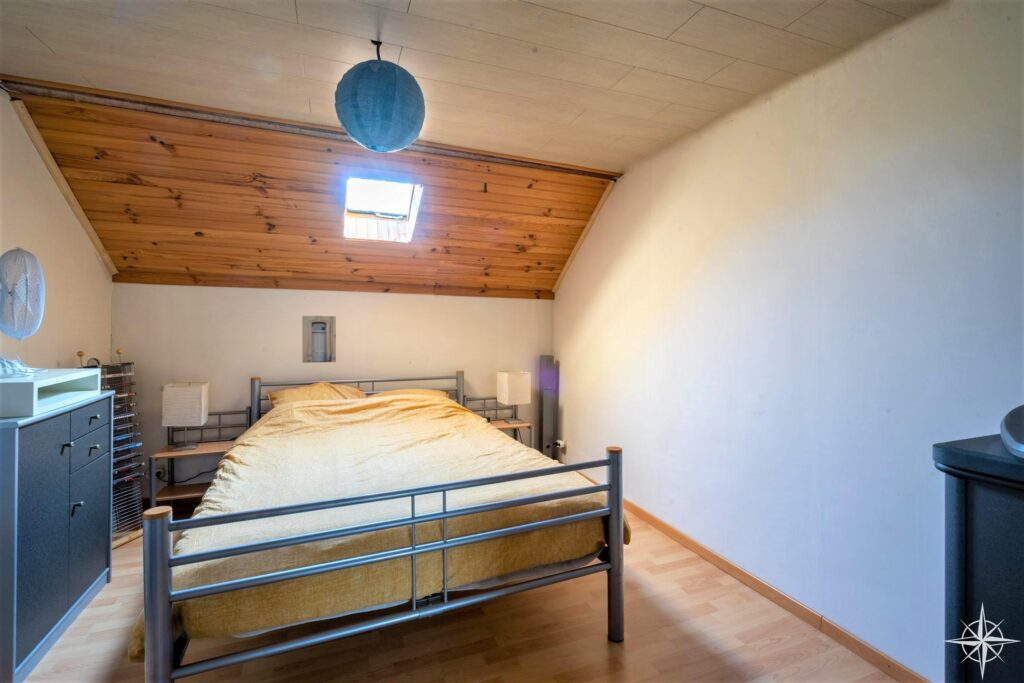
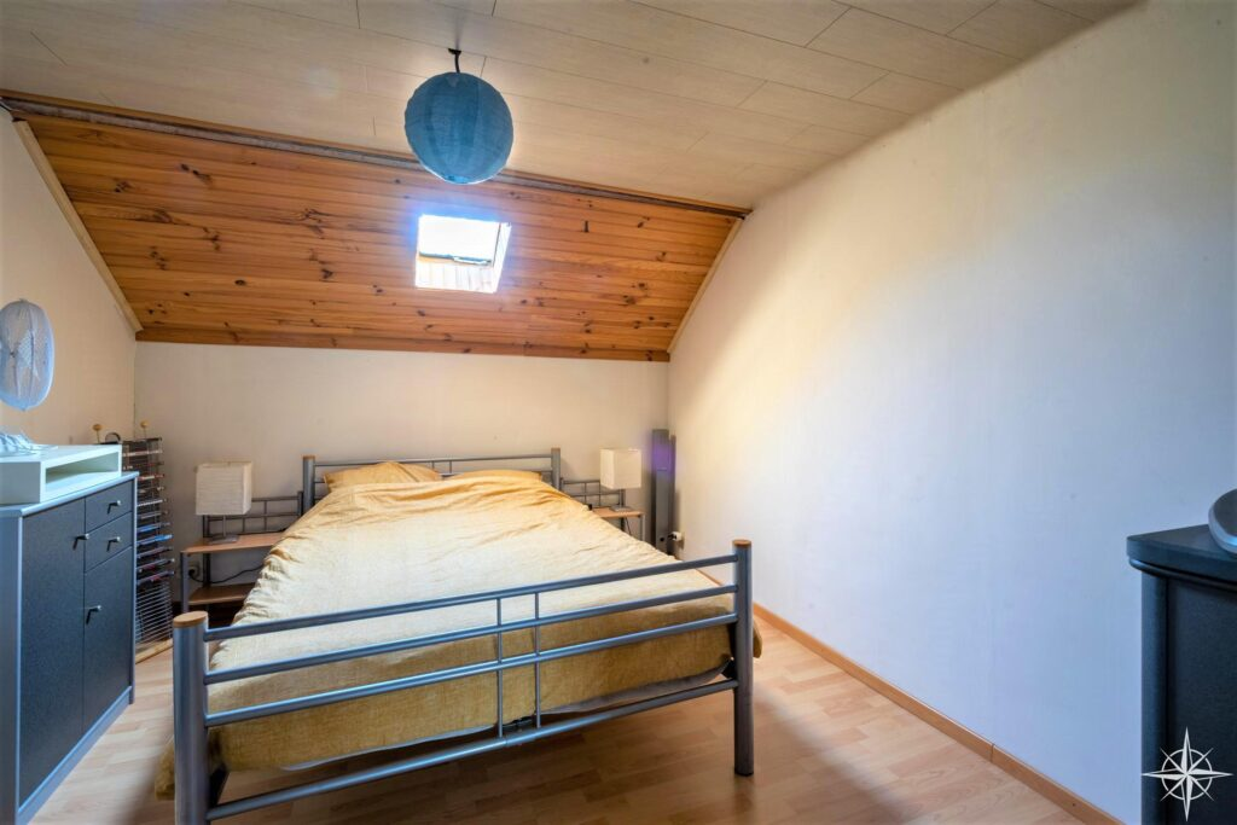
- wall art (319, 339)
